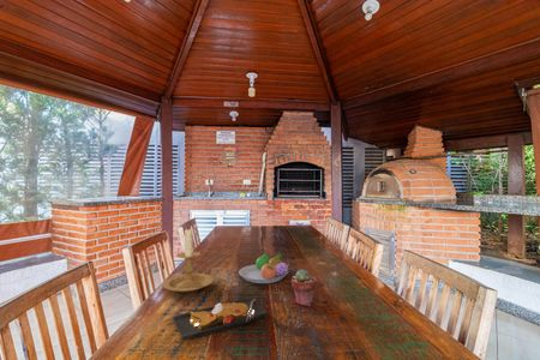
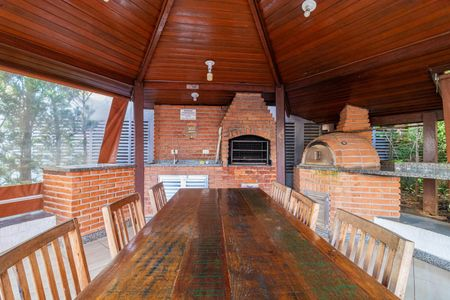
- potted succulent (304, 286)
- fruit bowl (264, 265)
- candle holder (188, 257)
- plate (223, 312)
